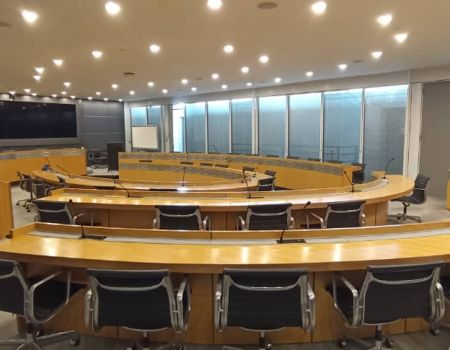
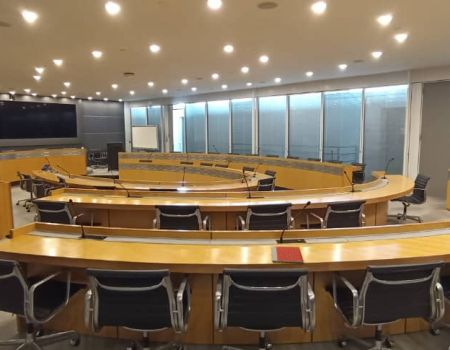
+ notebook (286, 253)
